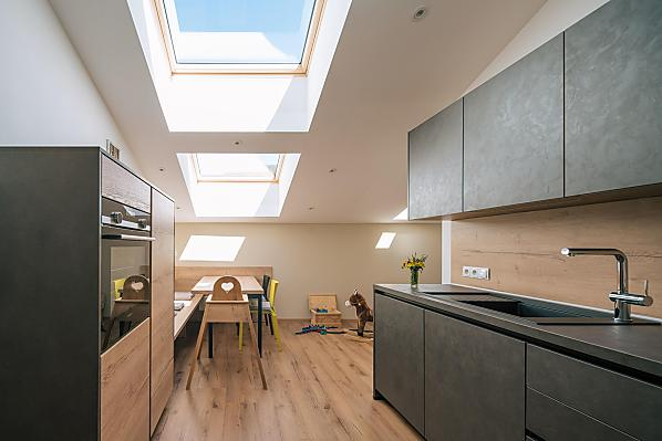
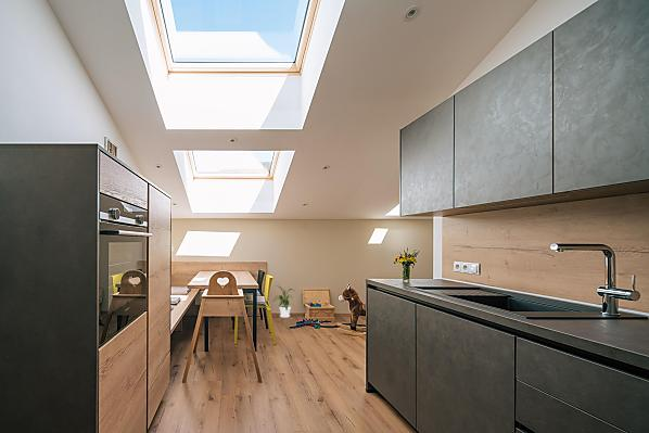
+ house plant (283, 301)
